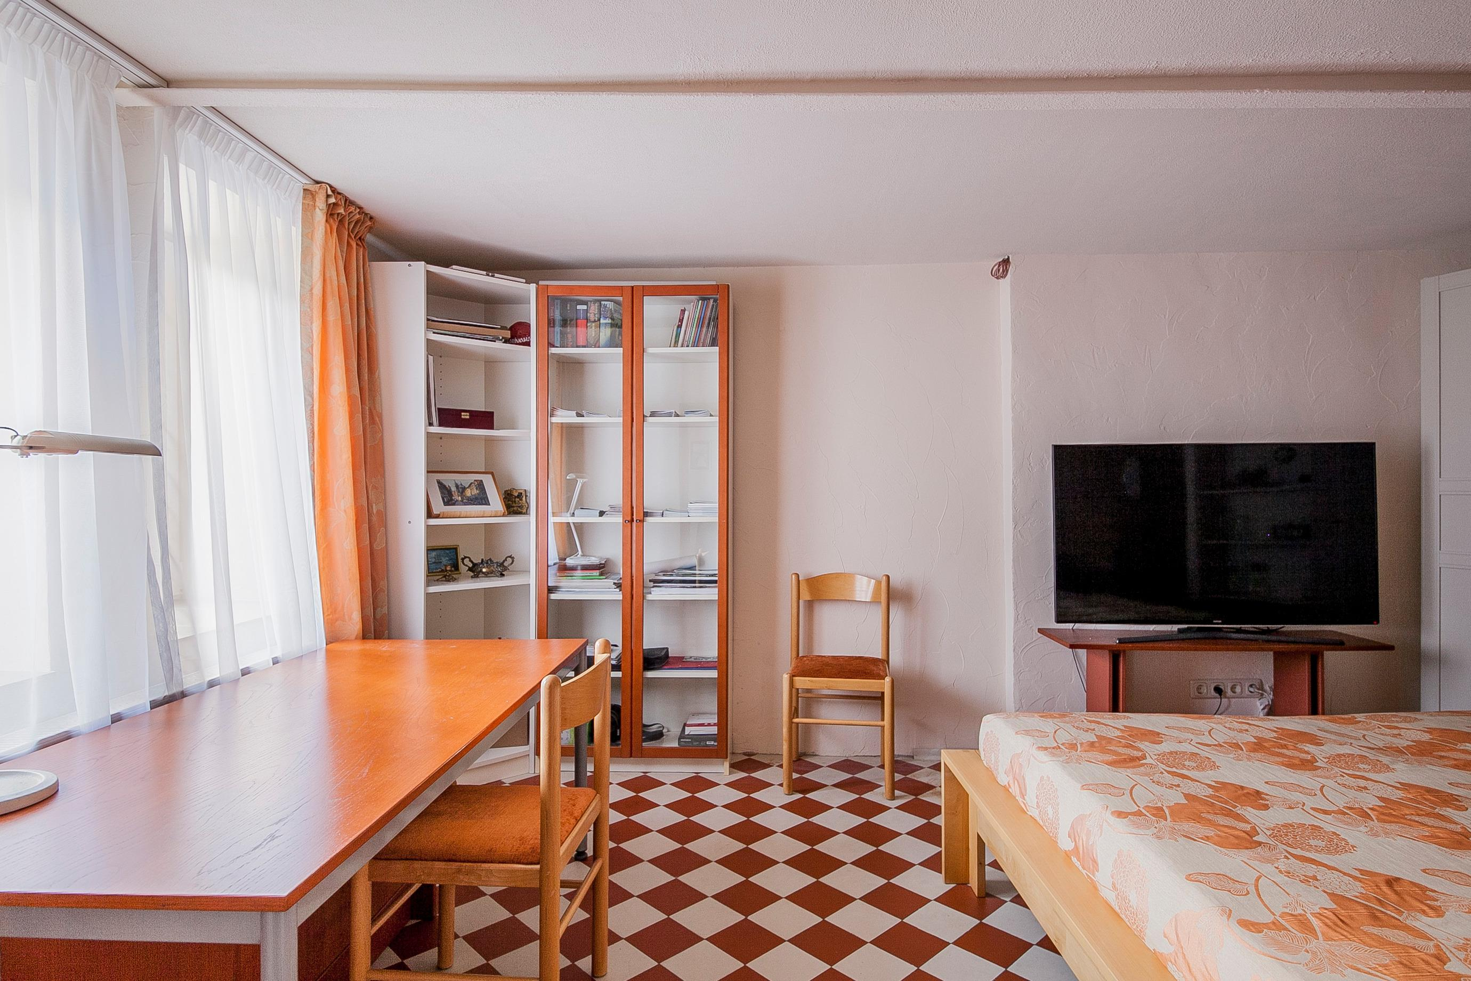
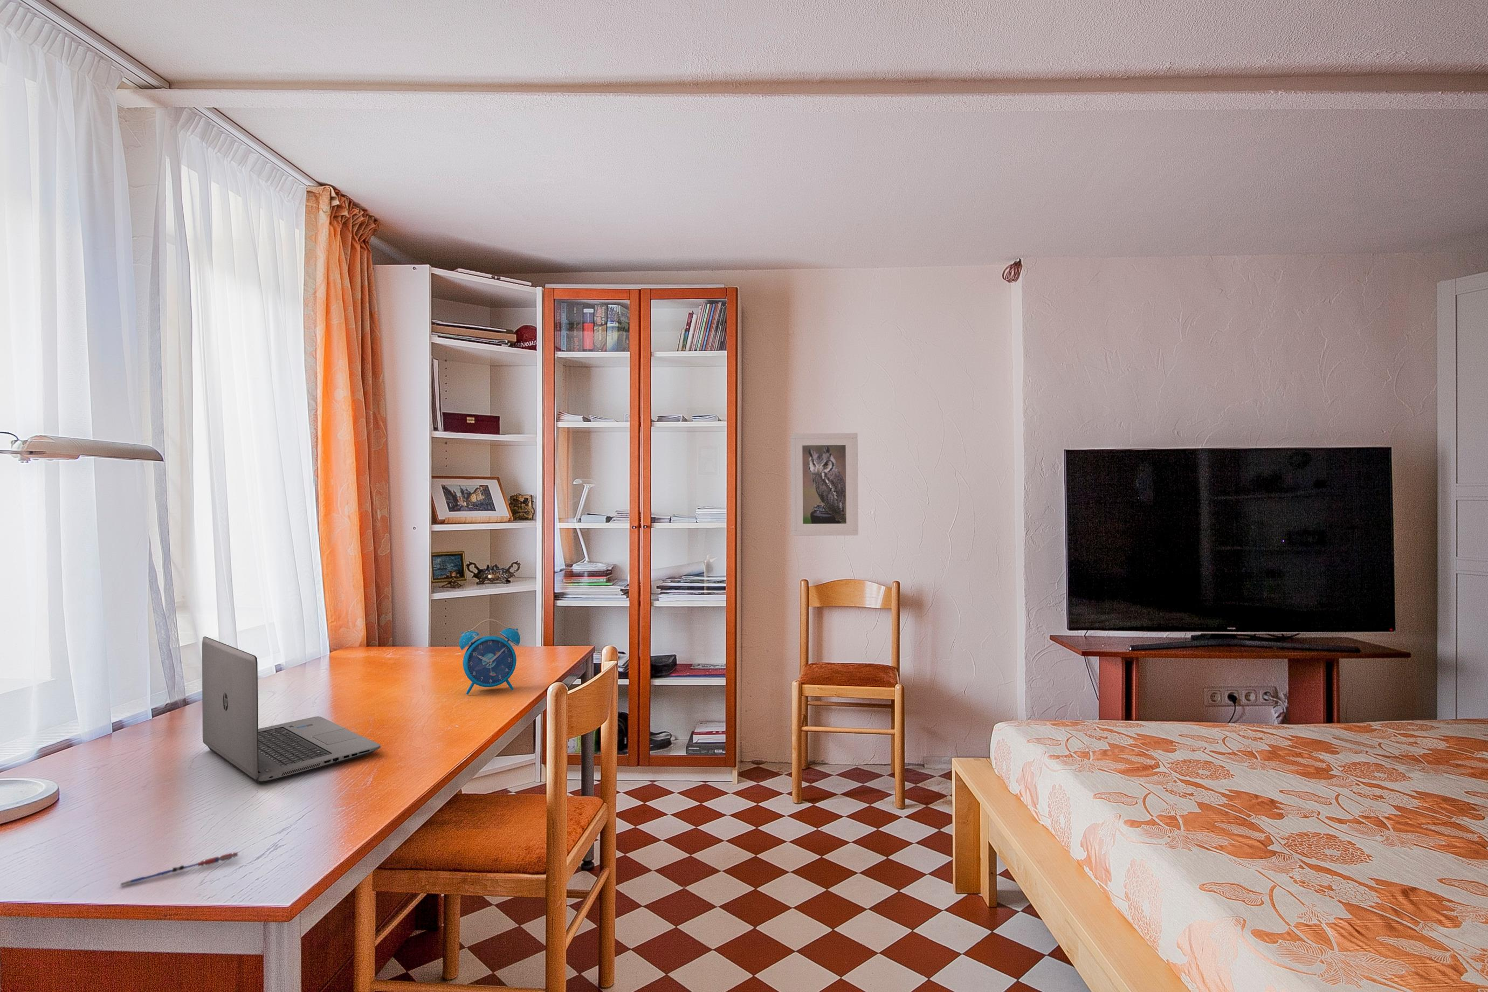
+ pen (182, 868)
+ alarm clock (490, 655)
+ laptop (297, 721)
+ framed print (824, 484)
